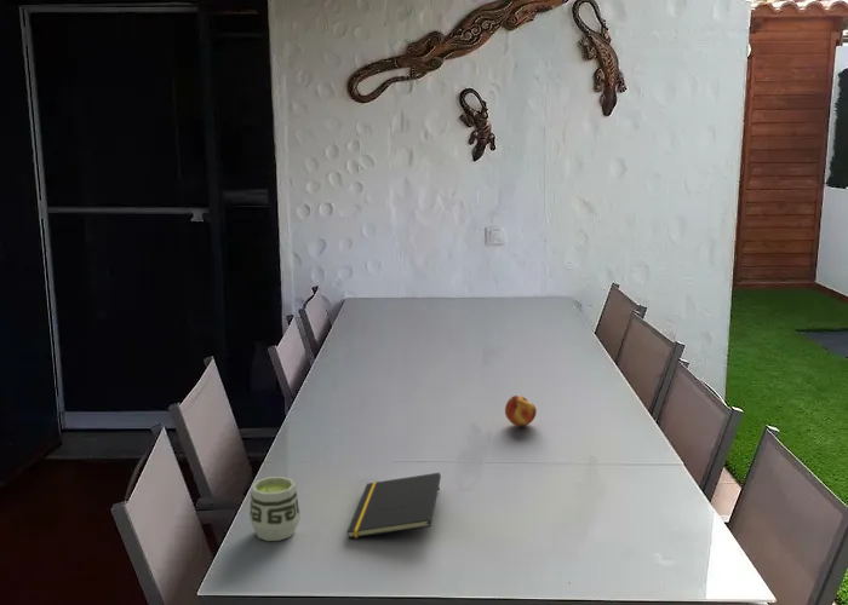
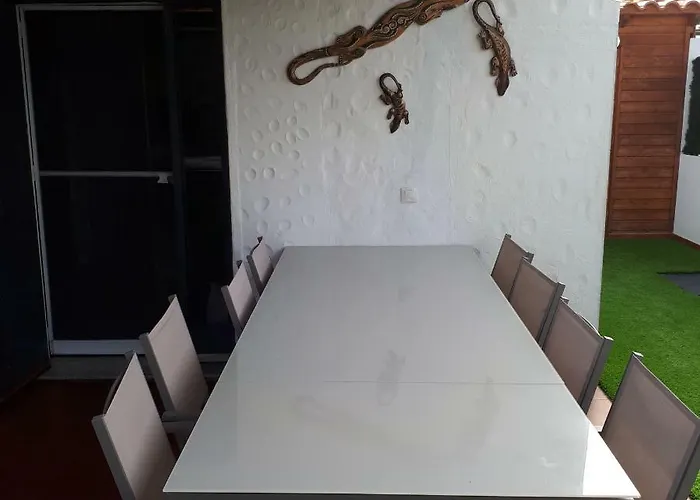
- cup (274, 508)
- fruit (520, 410)
- notepad (396, 503)
